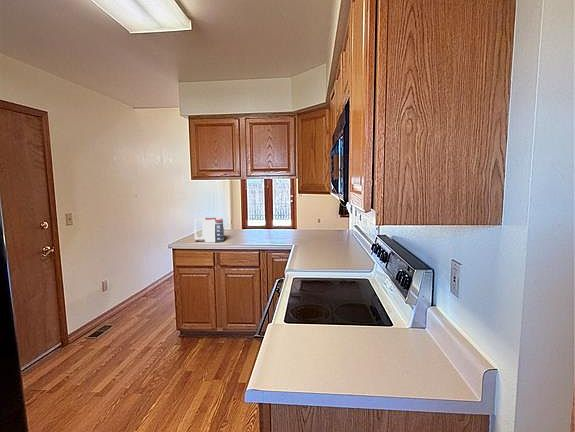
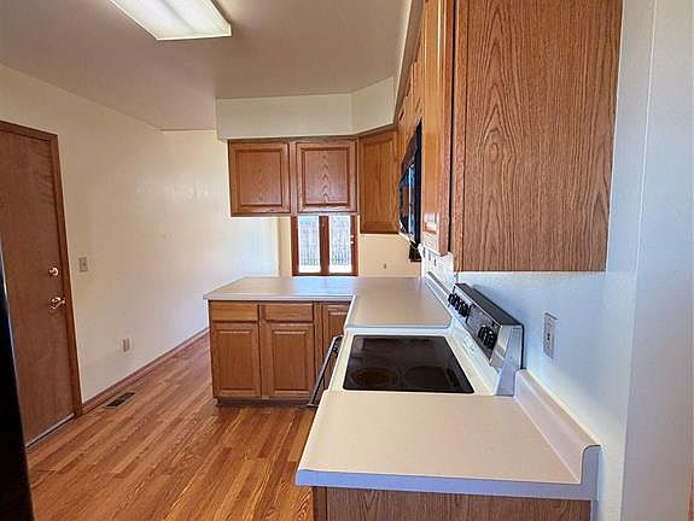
- mug (209, 229)
